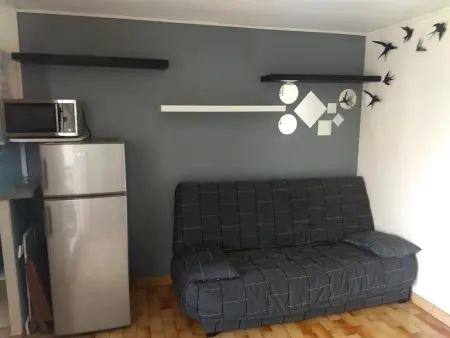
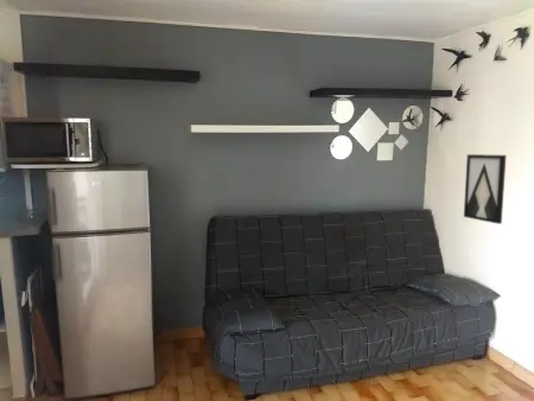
+ wall art (483, 187)
